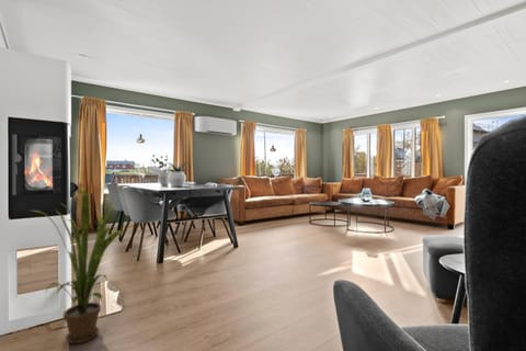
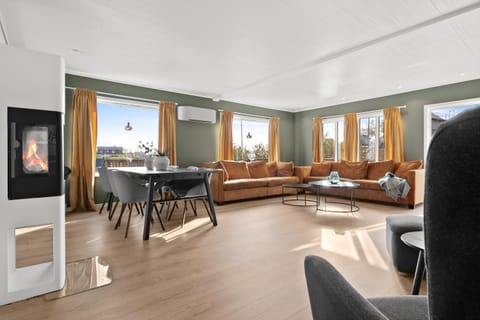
- house plant (78, 260)
